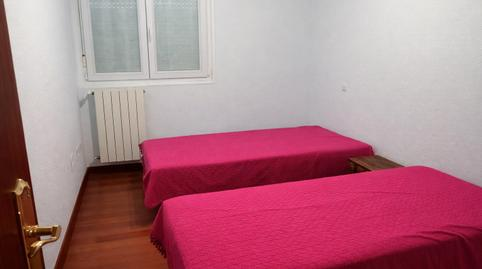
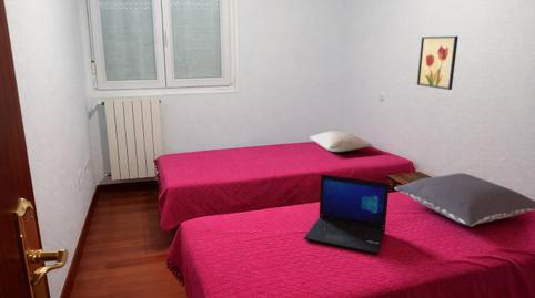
+ laptop (346, 210)
+ pillow (339, 141)
+ wall art (436, 62)
+ pillow (465, 196)
